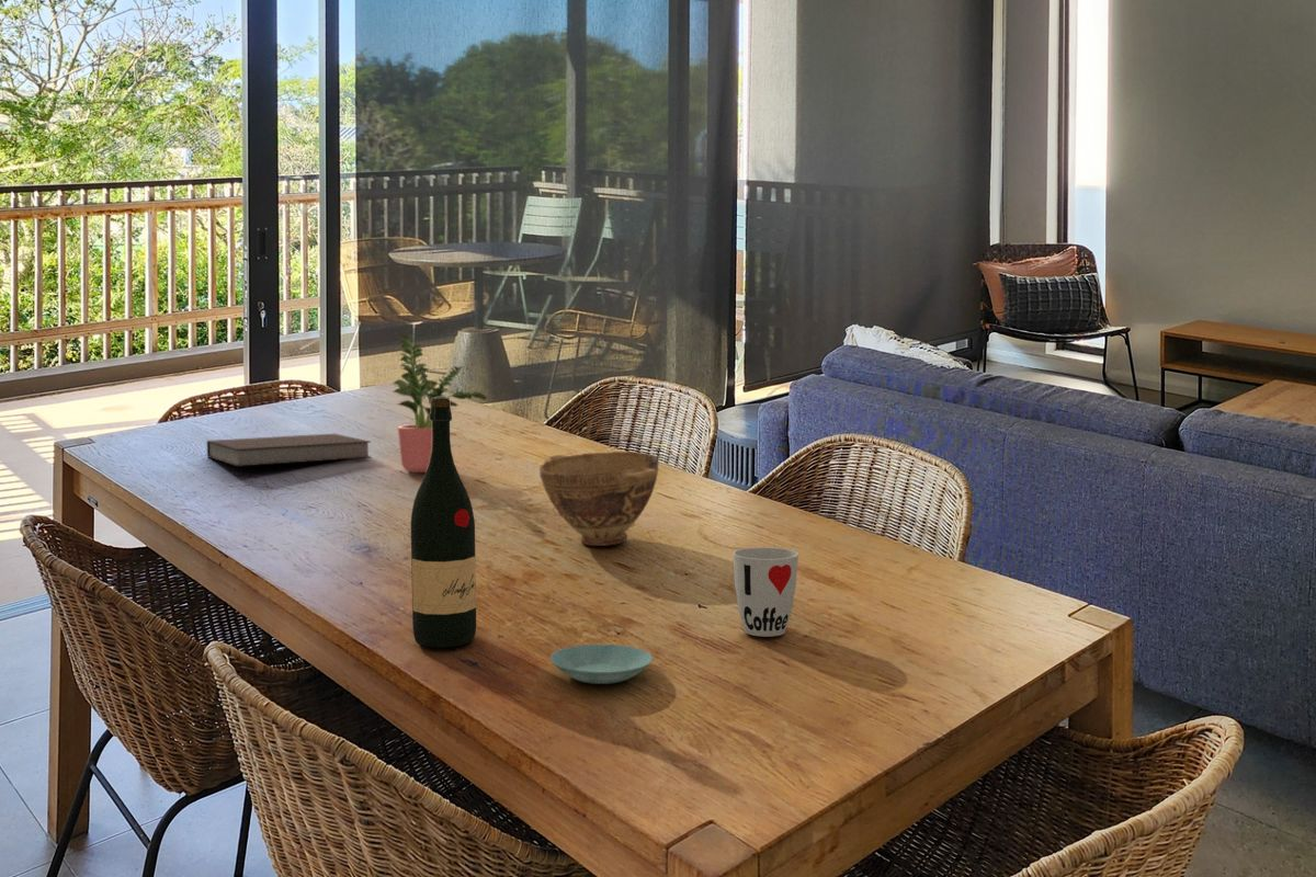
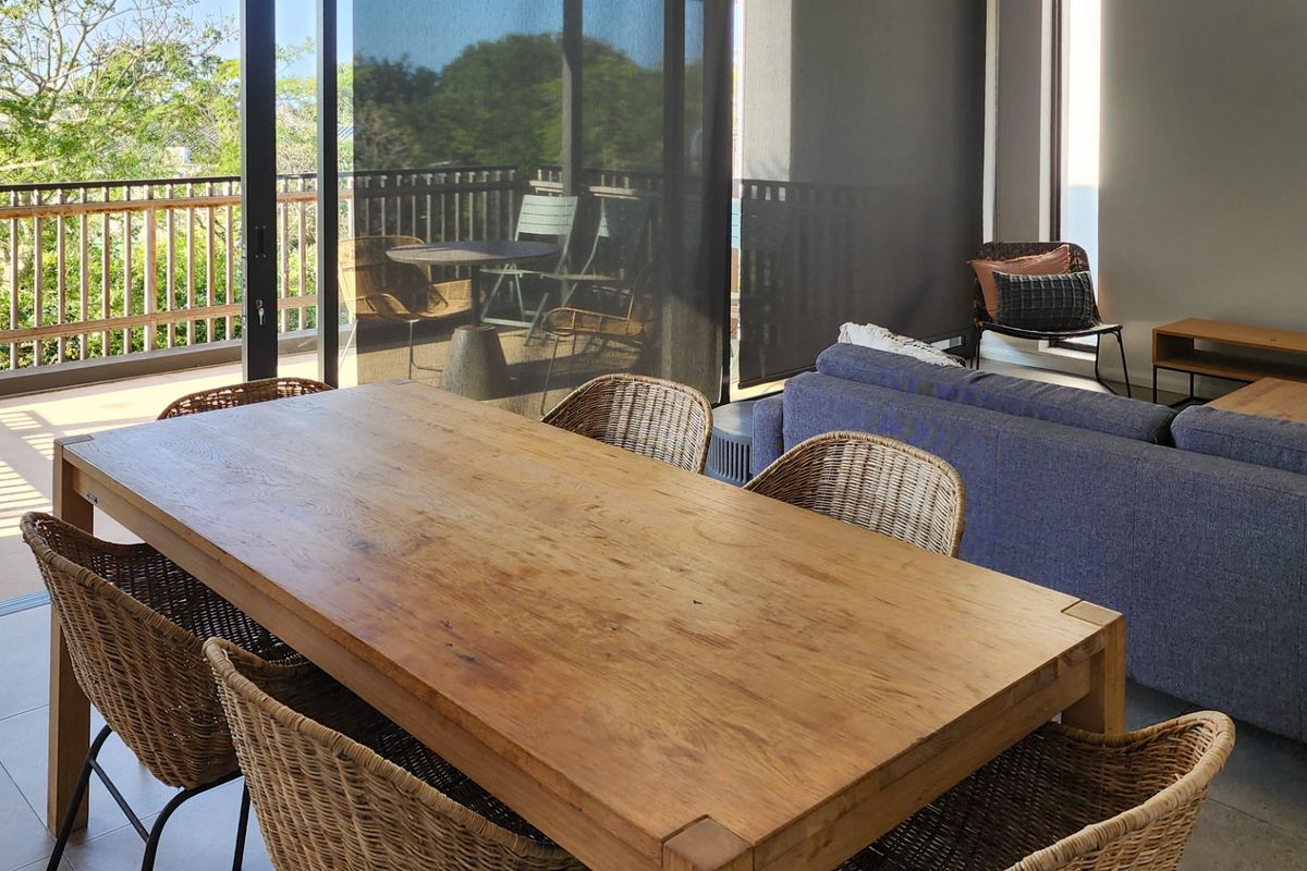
- cup (764, 592)
- notebook (288, 448)
- bowl (599, 500)
- wine bottle (442, 520)
- saucer (601, 665)
- potted plant (450, 402)
